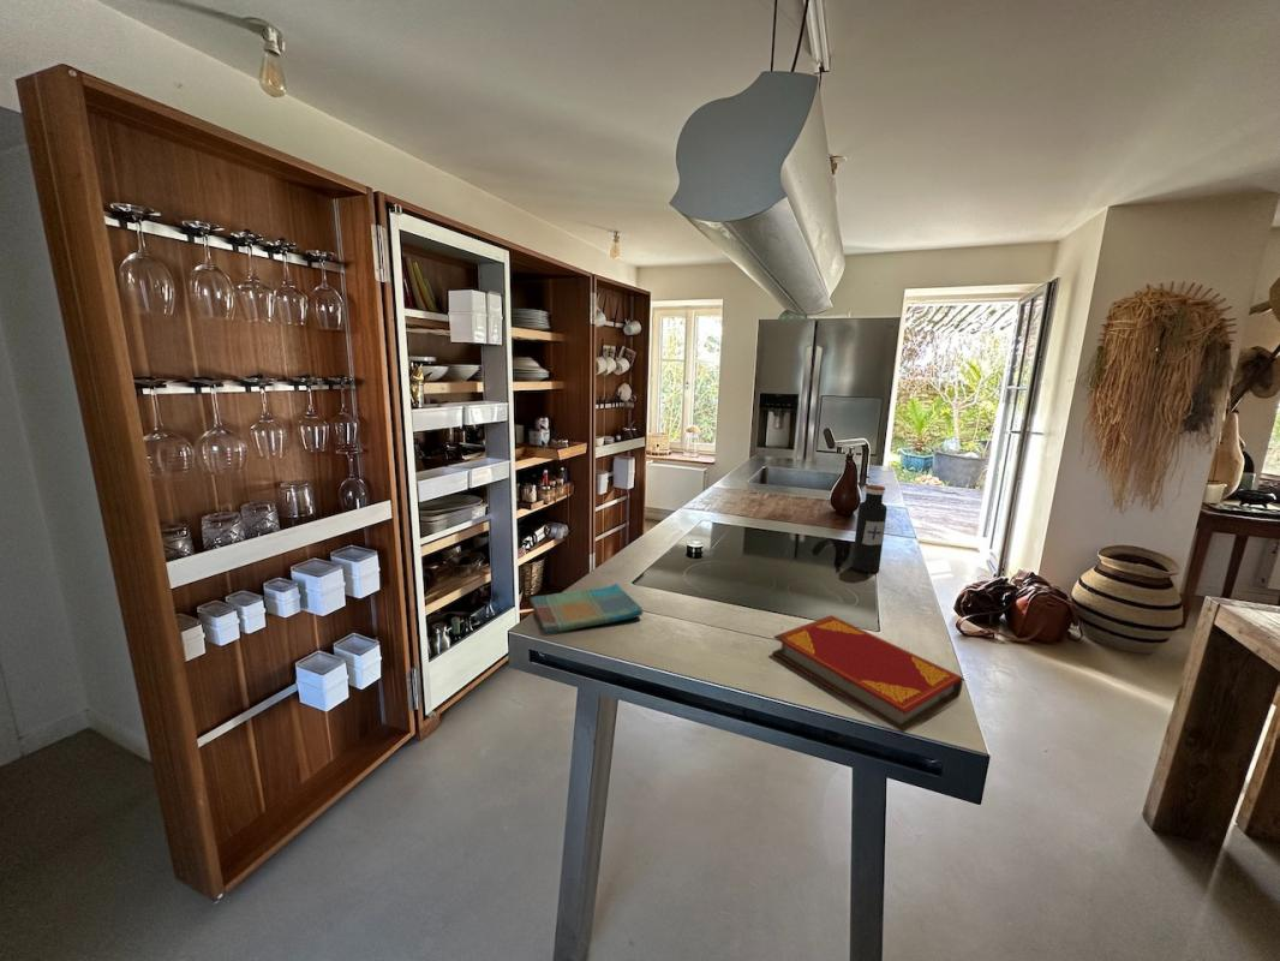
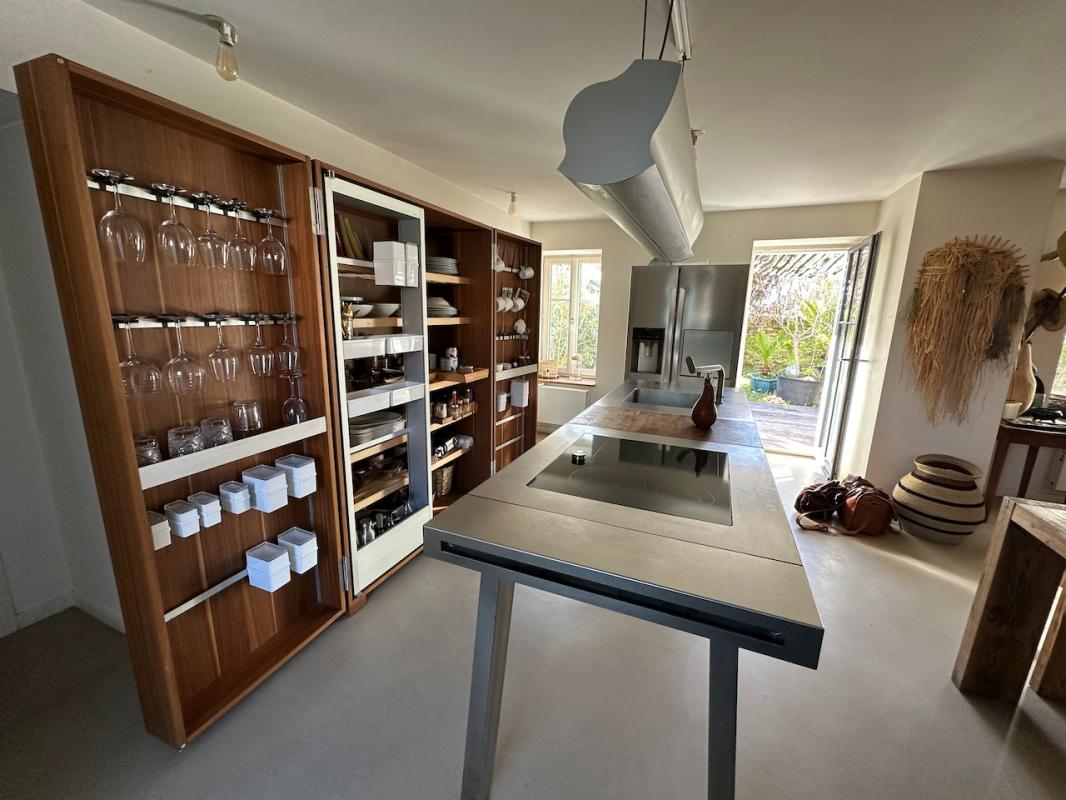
- water bottle (869, 527)
- hardback book (861, 663)
- dish towel (585, 605)
